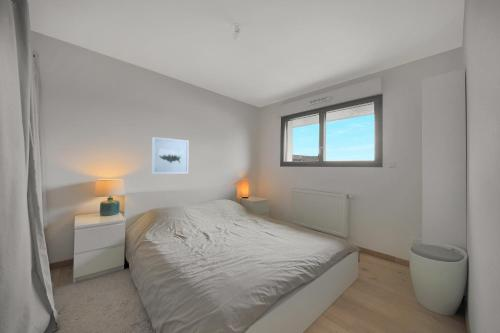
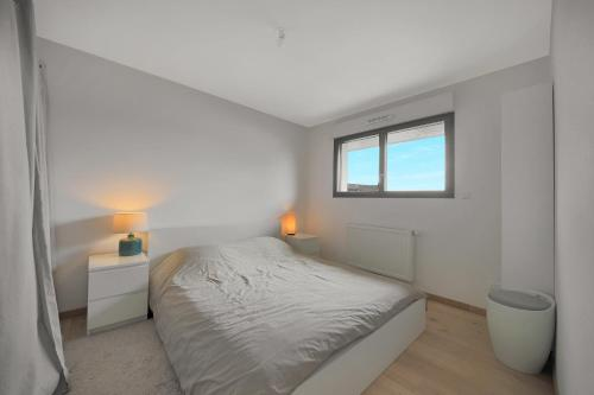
- wall art (171, 156)
